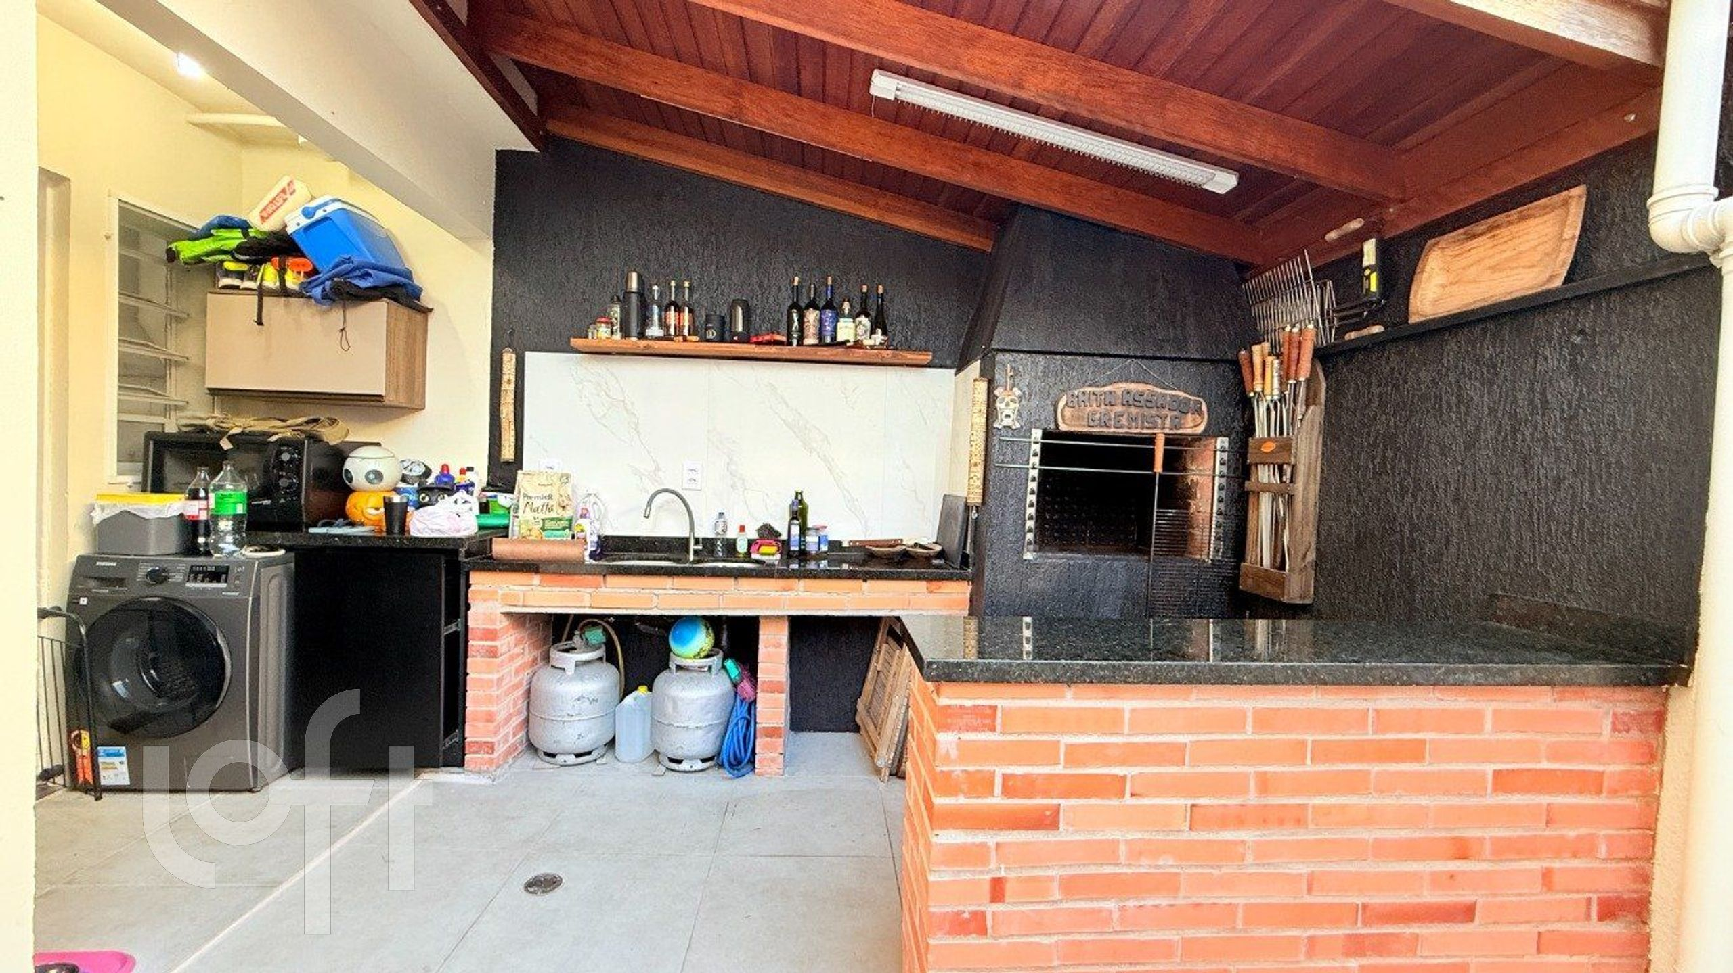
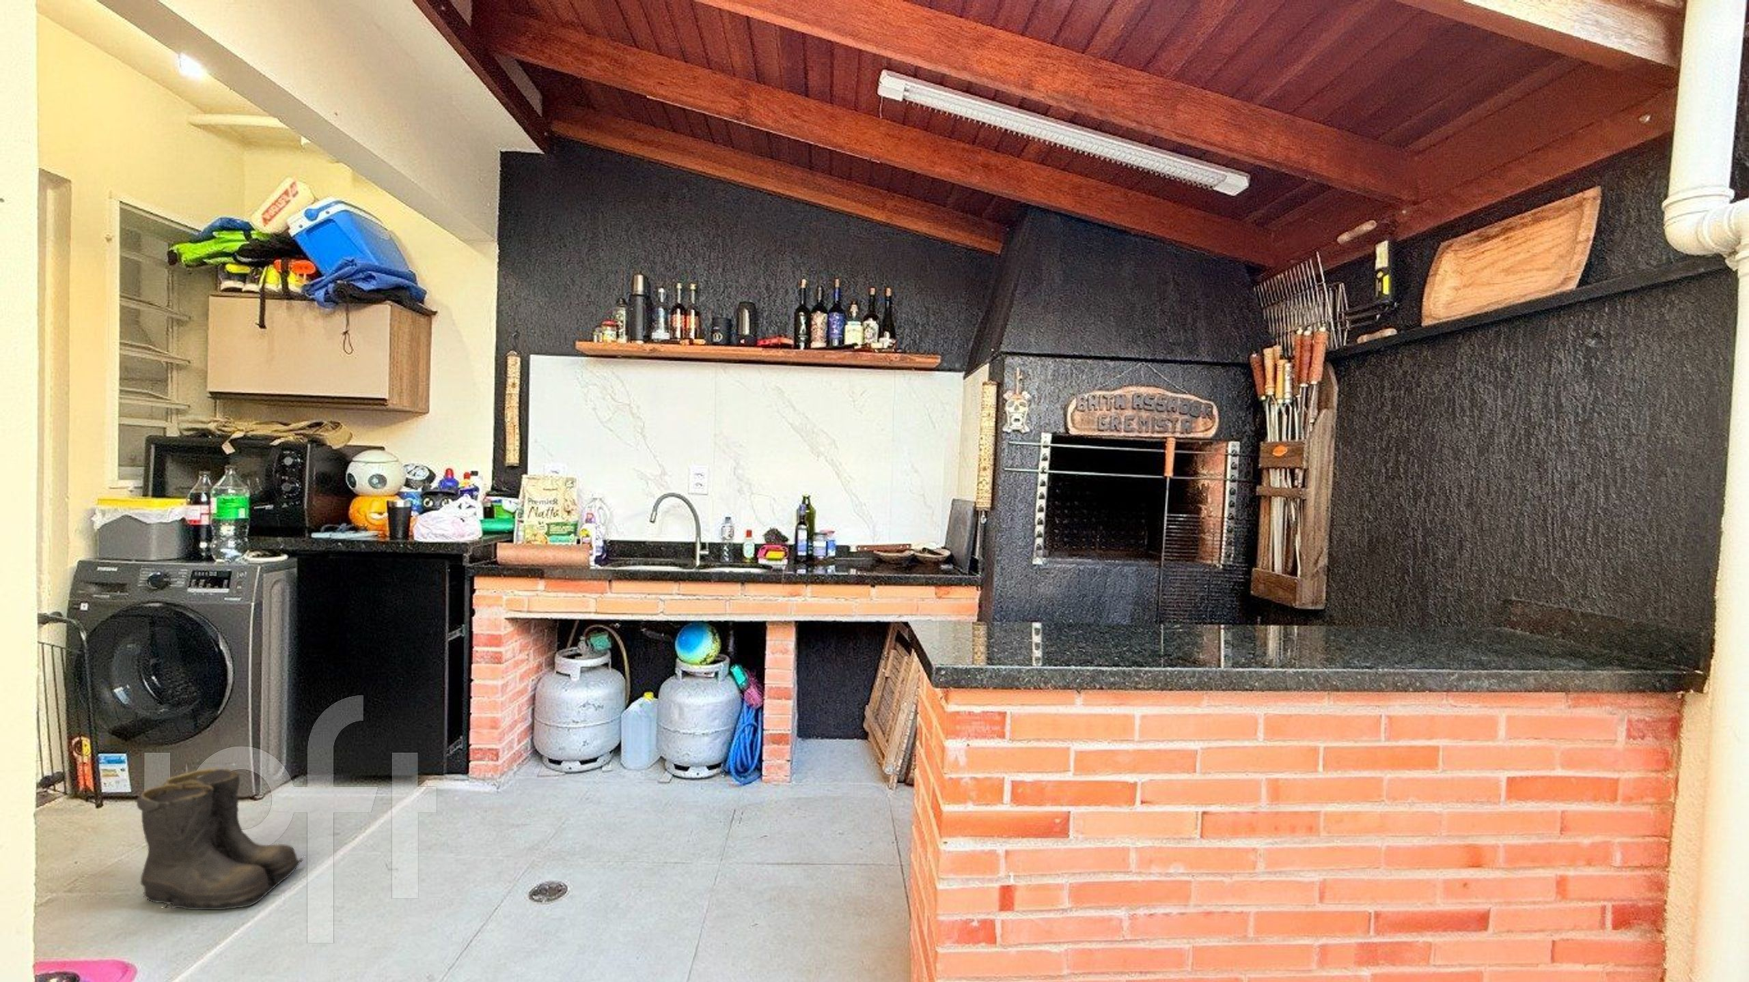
+ boots (220, 834)
